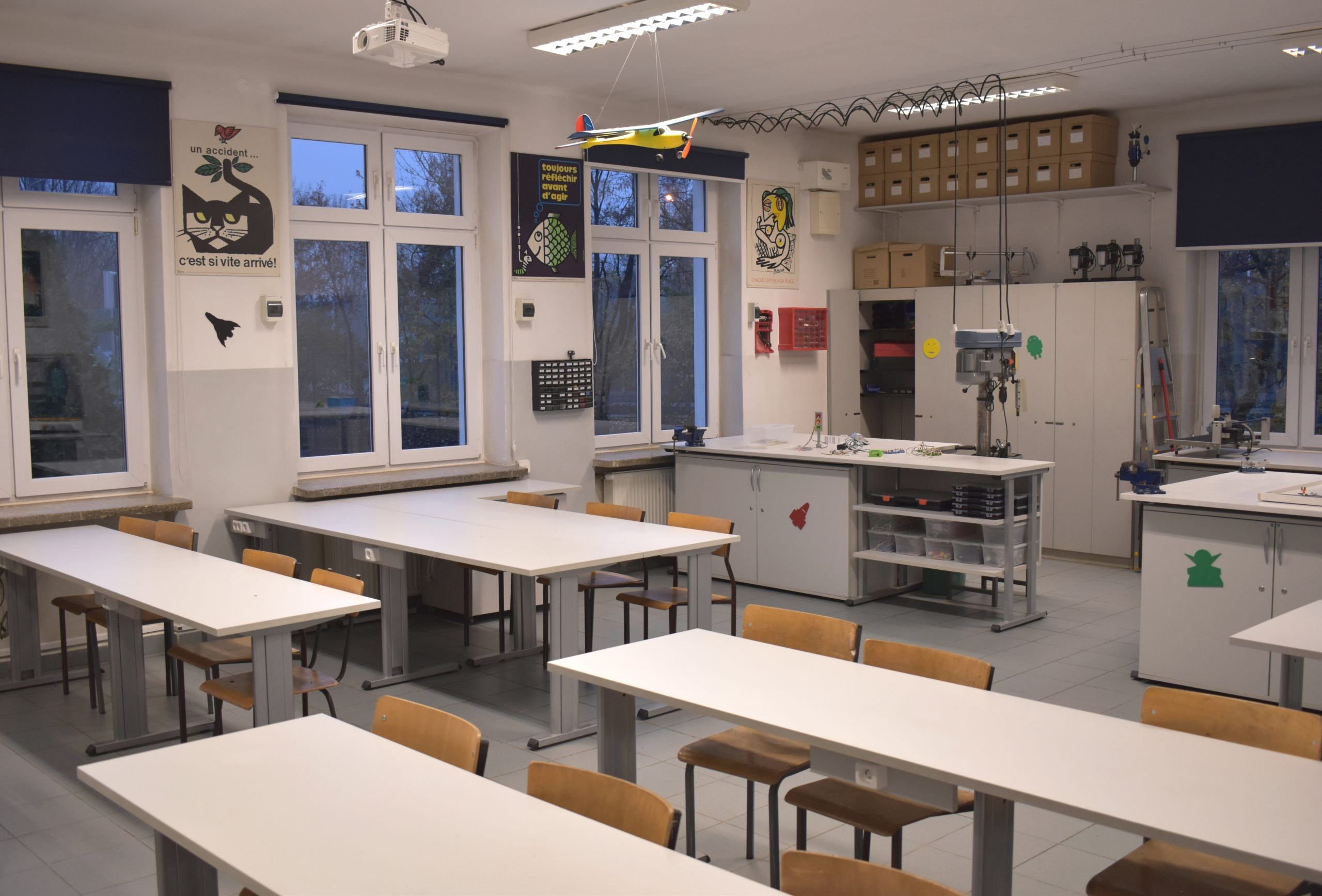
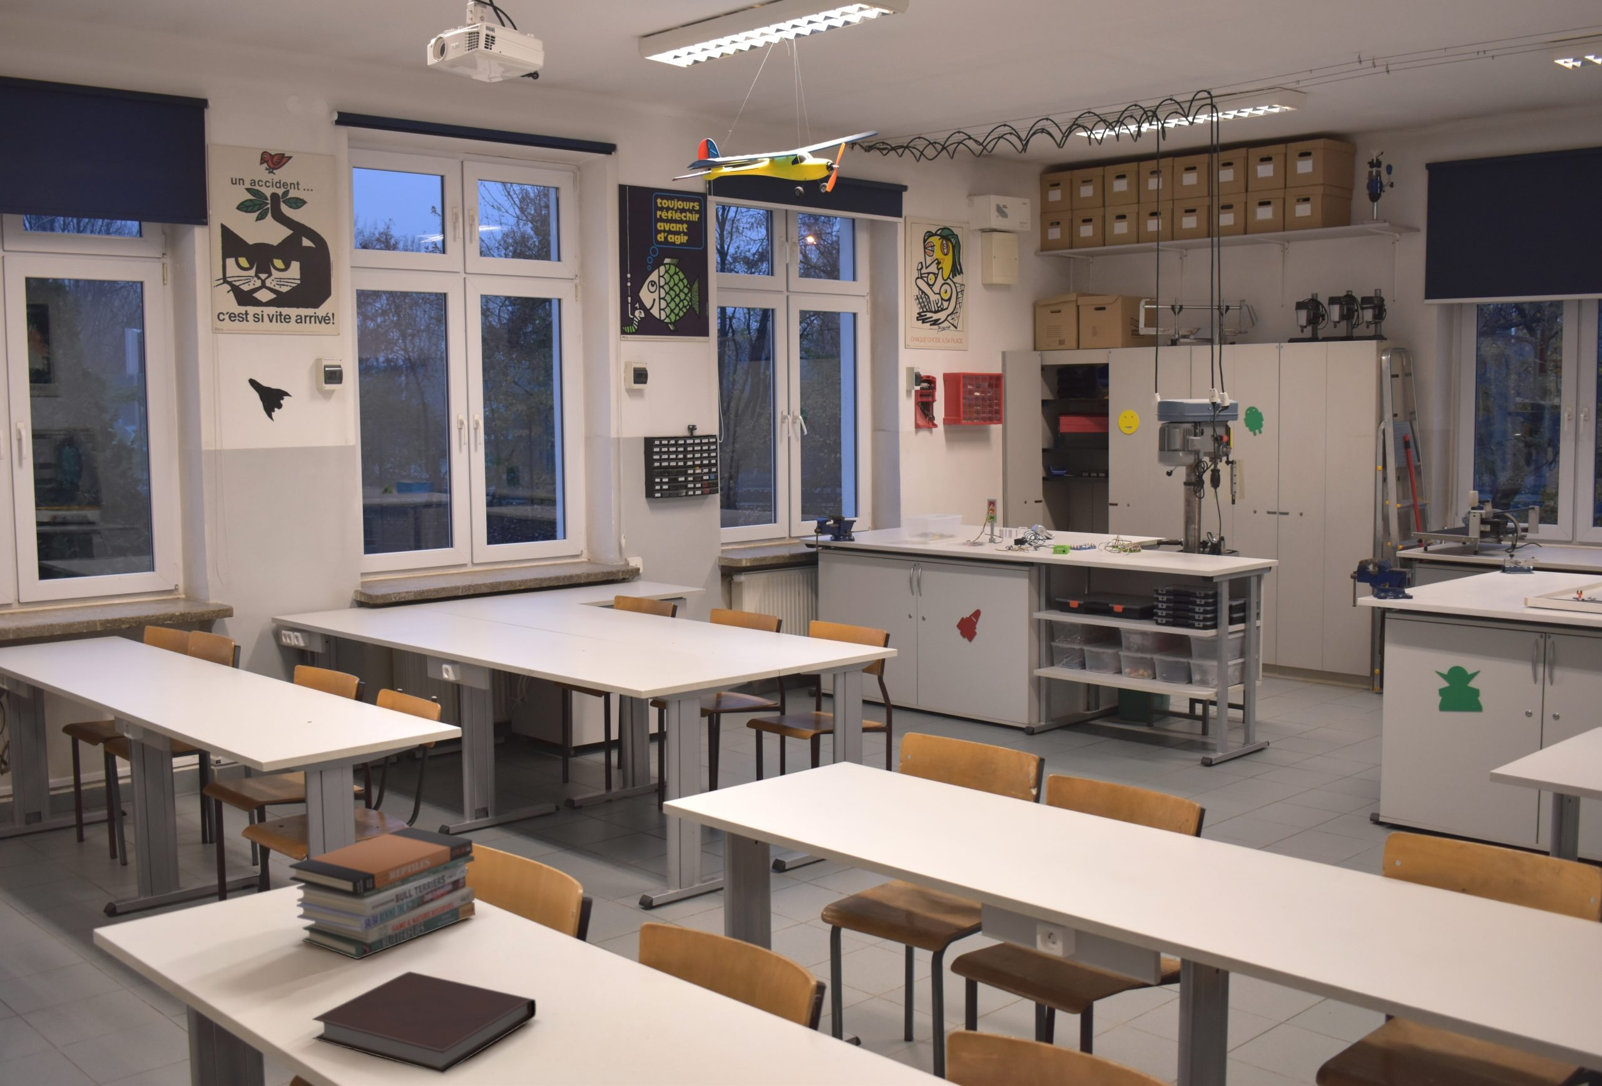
+ book stack (385, 890)
+ notebook (425, 1017)
